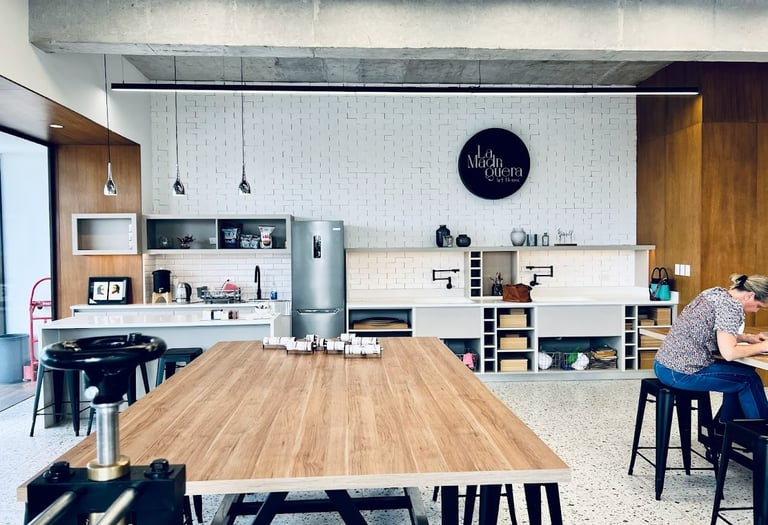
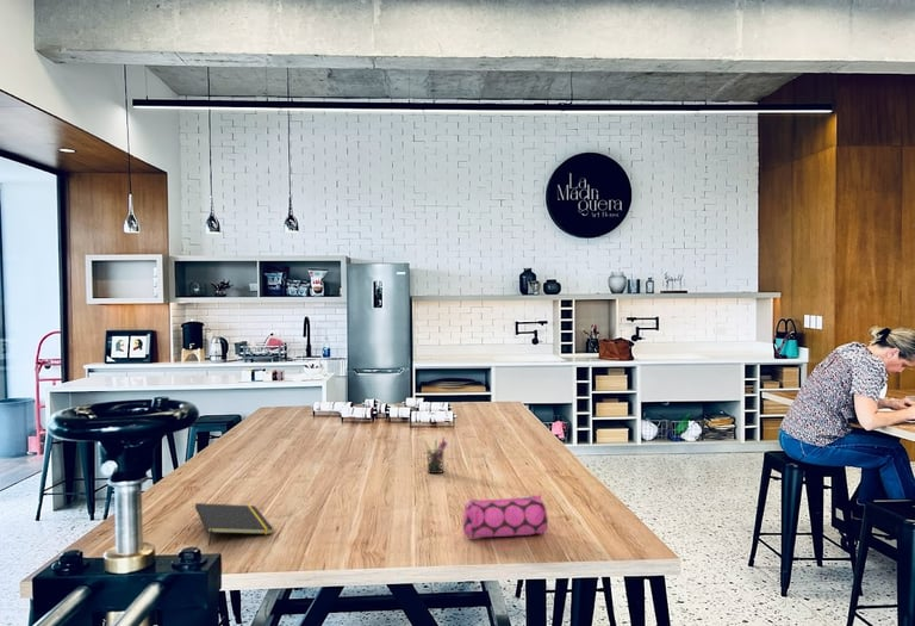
+ pen holder (436, 453)
+ pencil case (504, 515)
+ notepad (232, 517)
